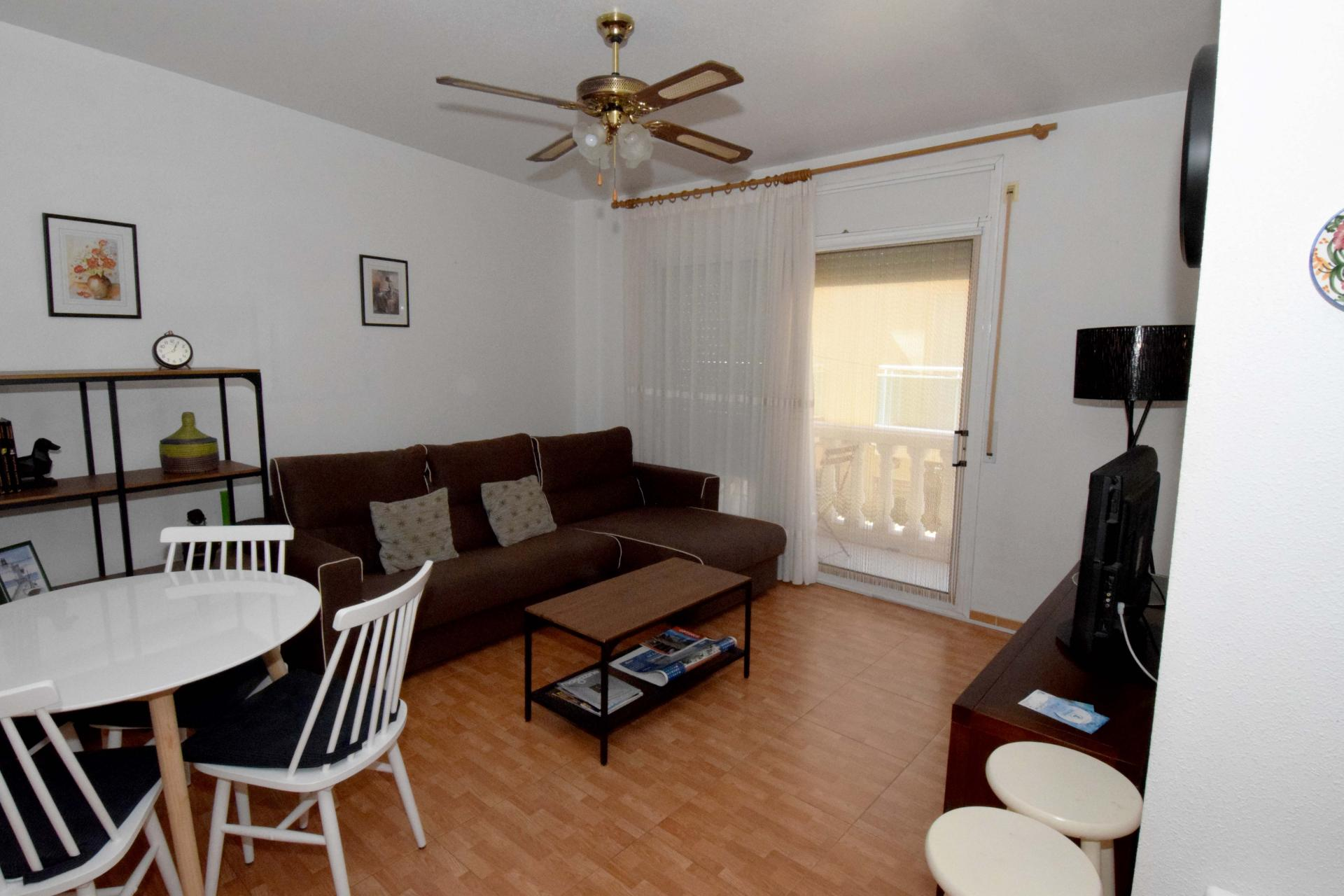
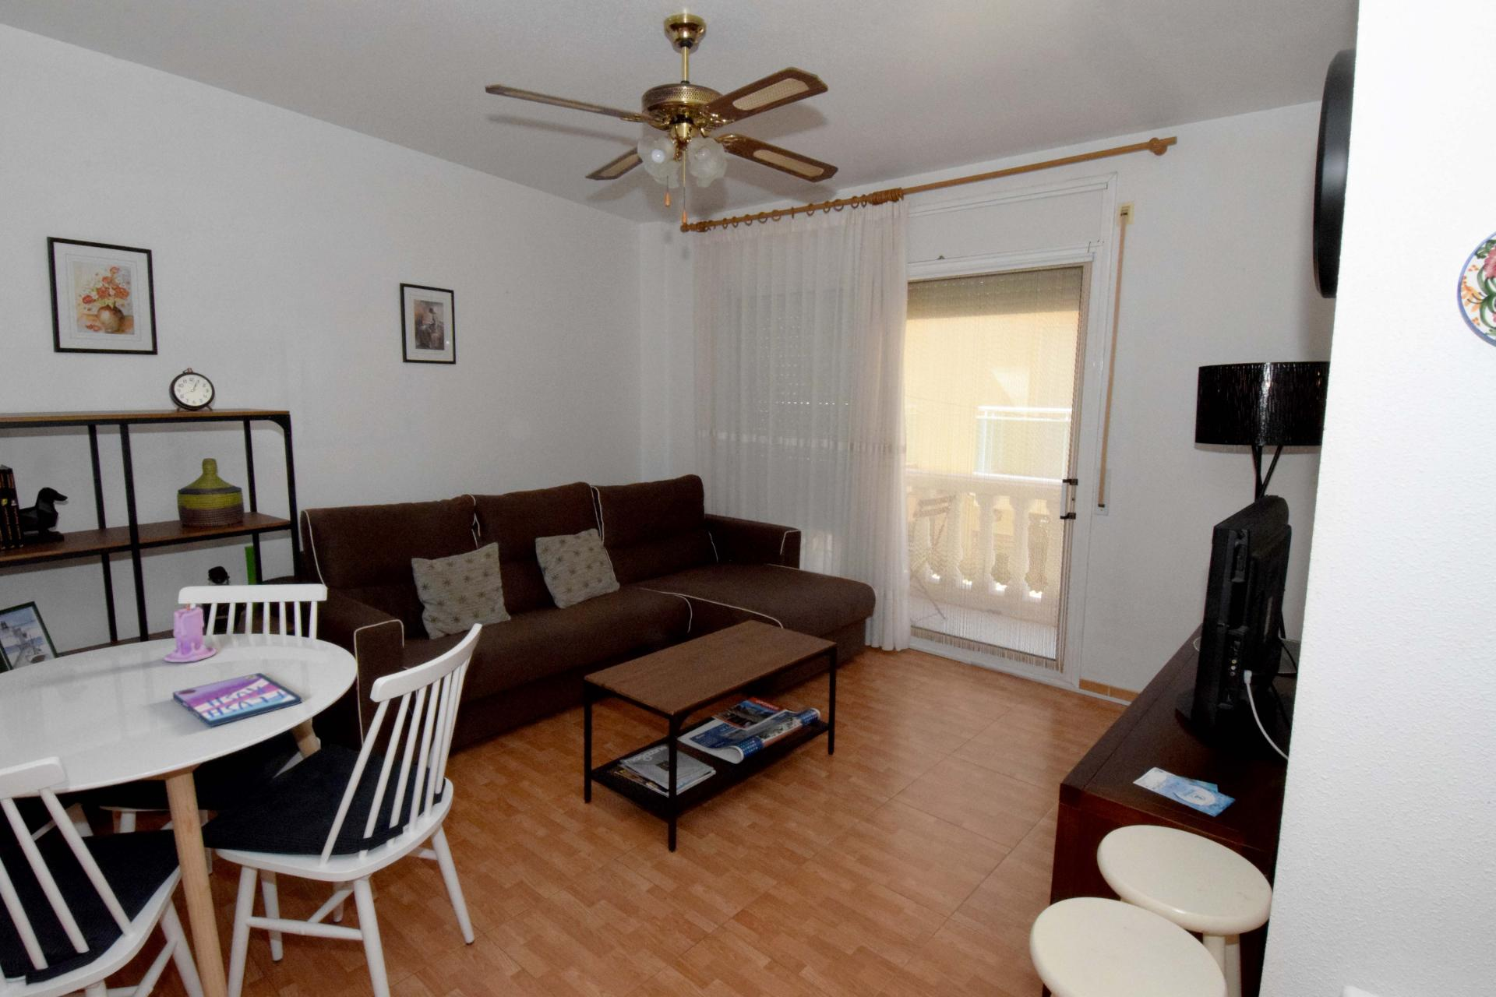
+ candle (190, 629)
+ video game case (237, 697)
